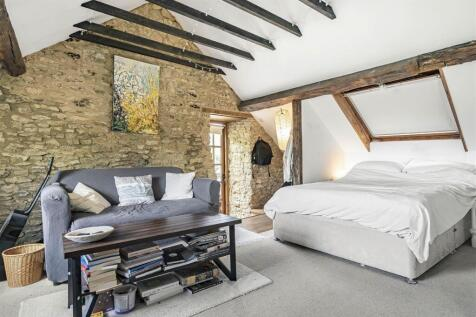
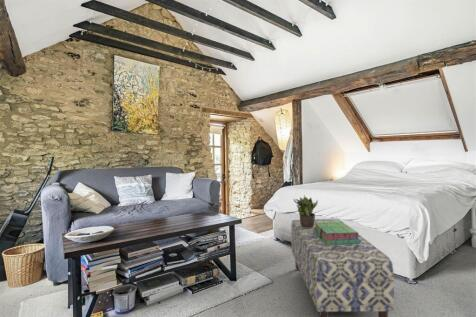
+ stack of books (334, 231)
+ bench (331, 264)
+ potted plant (307, 209)
